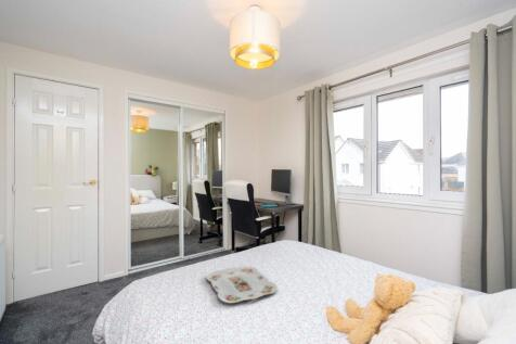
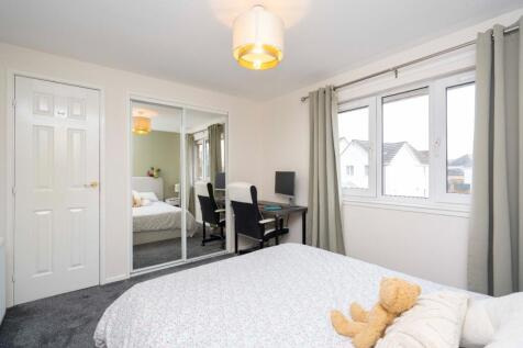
- serving tray (240, 282)
